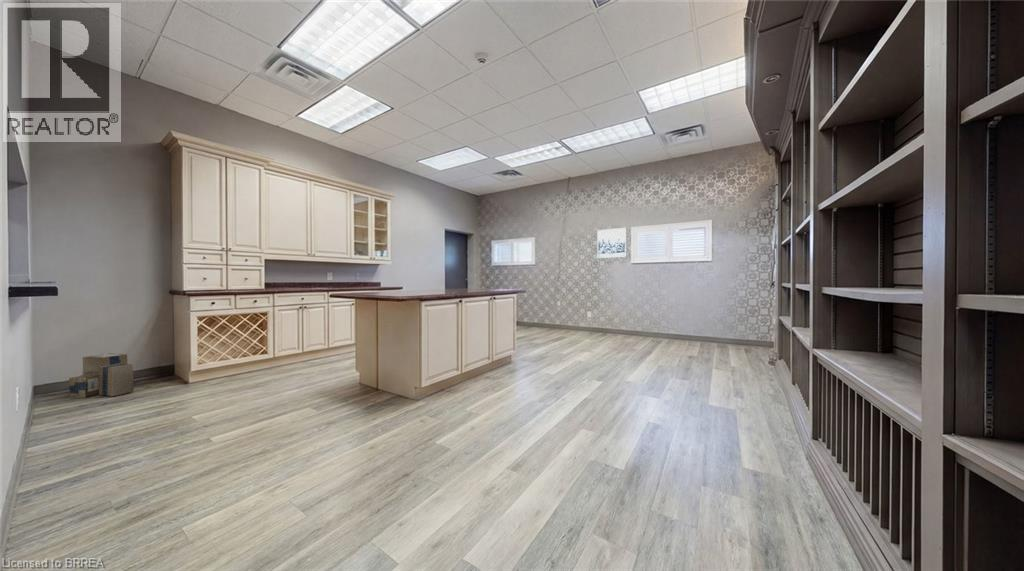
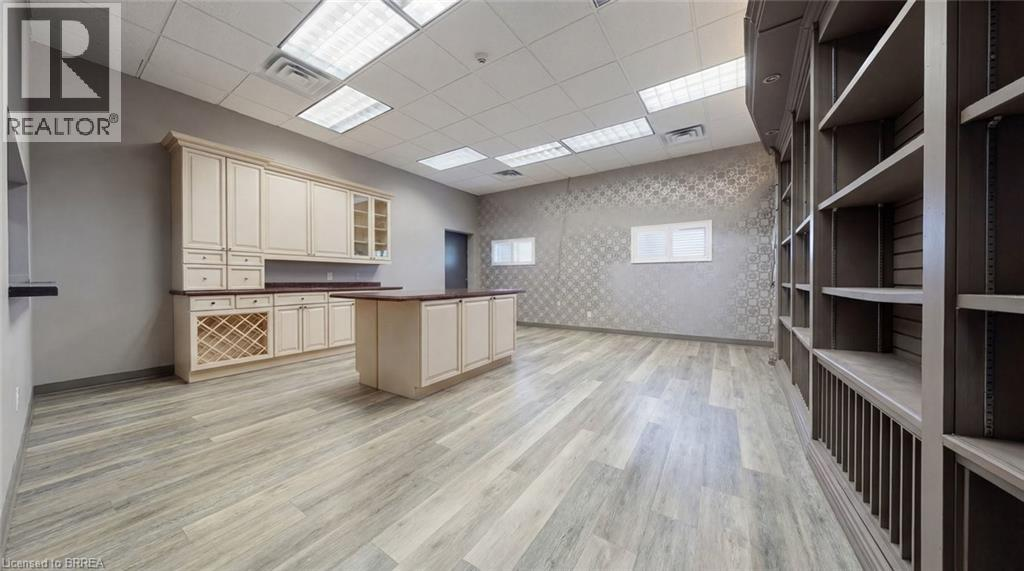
- wall art (611, 243)
- cardboard box (100, 374)
